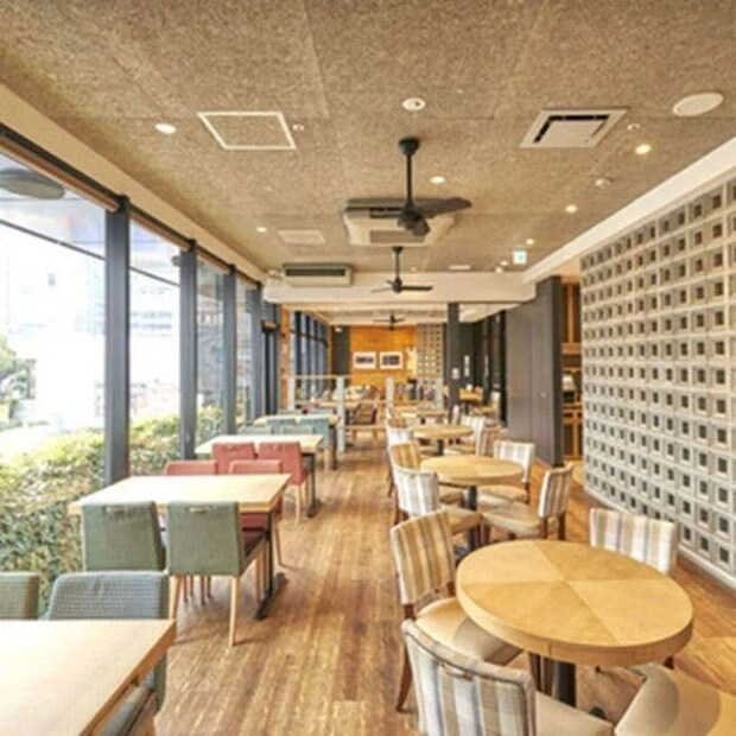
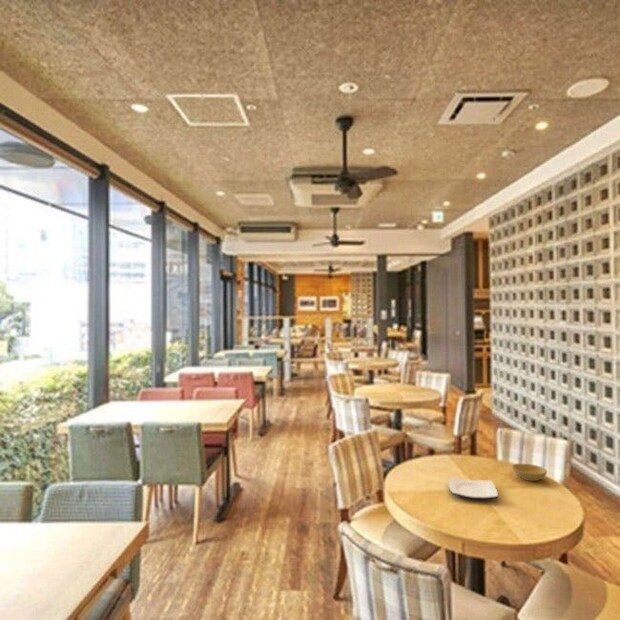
+ plate (472, 489)
+ bowl (529, 473)
